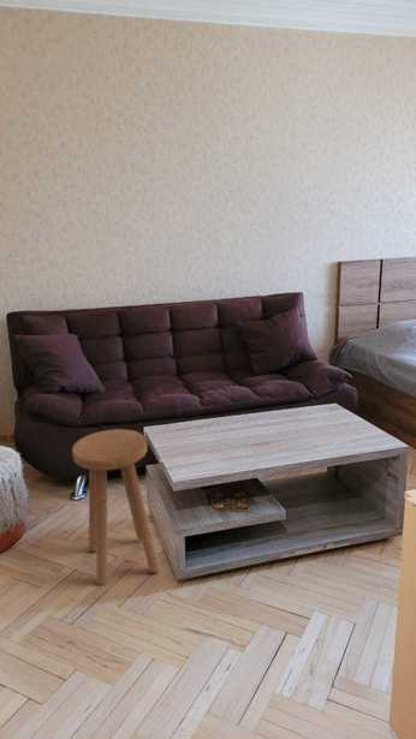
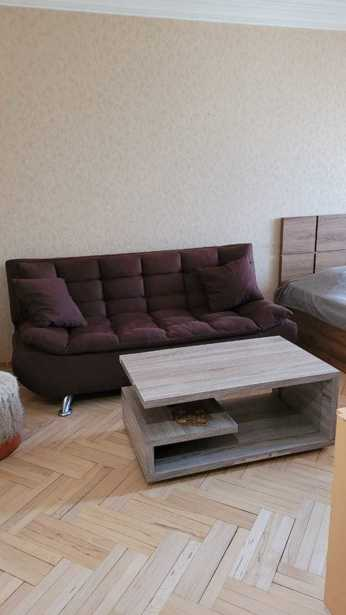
- stool (106, 503)
